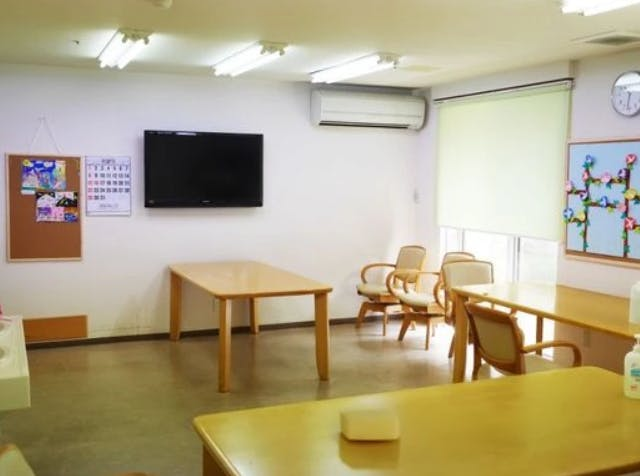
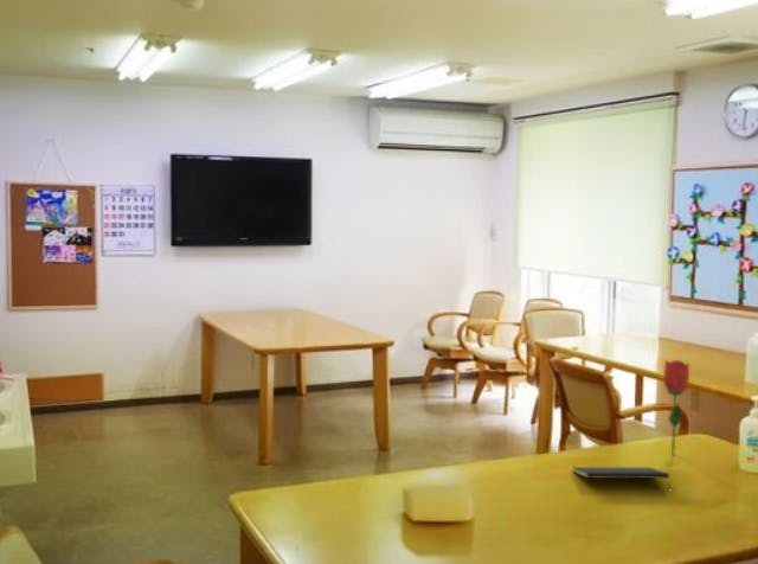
+ flower (675, 408)
+ notepad (618, 472)
